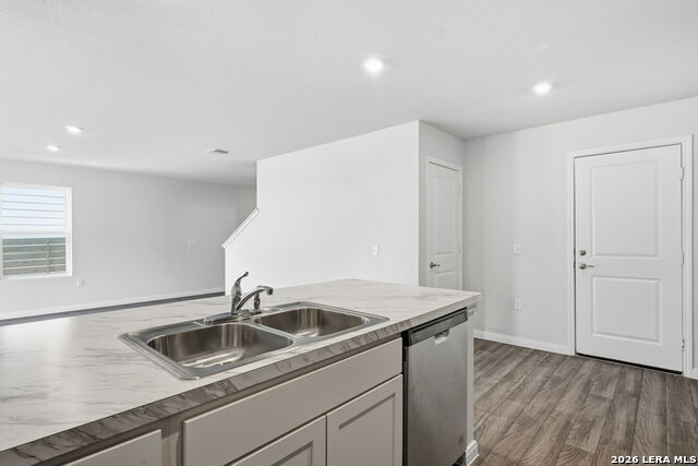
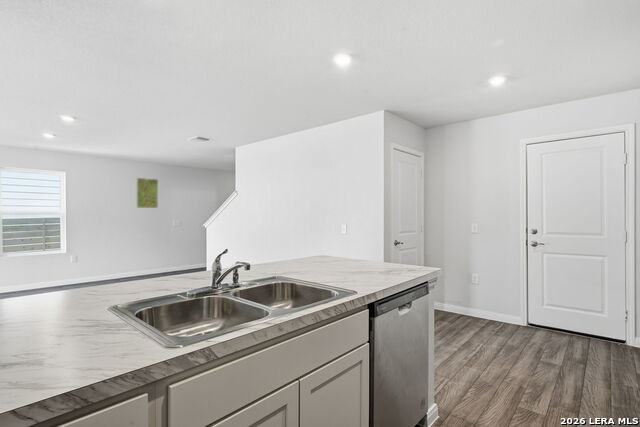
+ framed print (147, 193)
